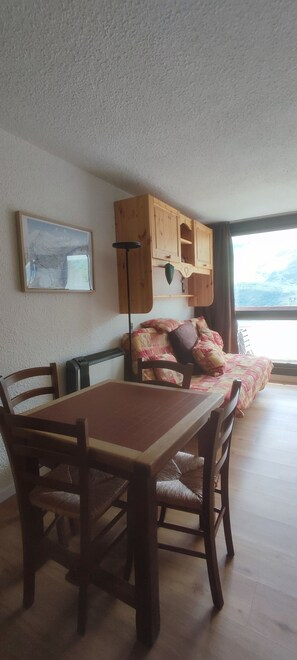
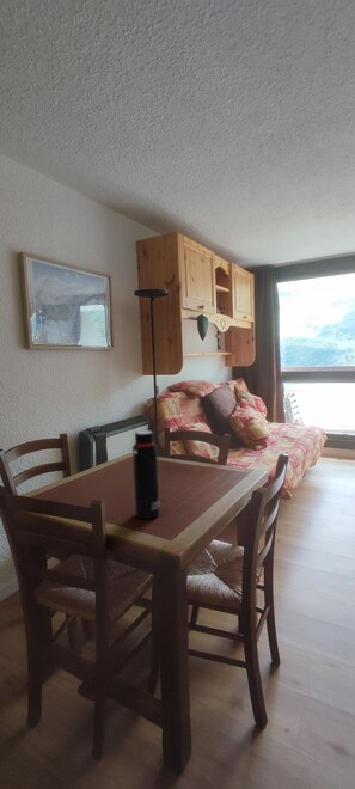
+ water bottle (143, 473)
